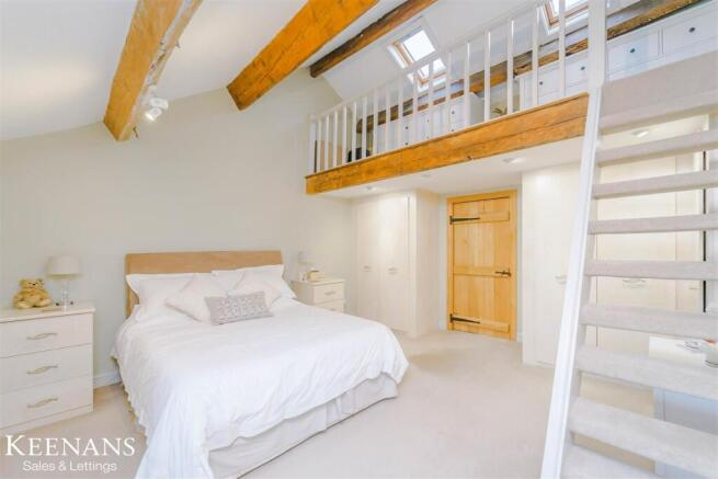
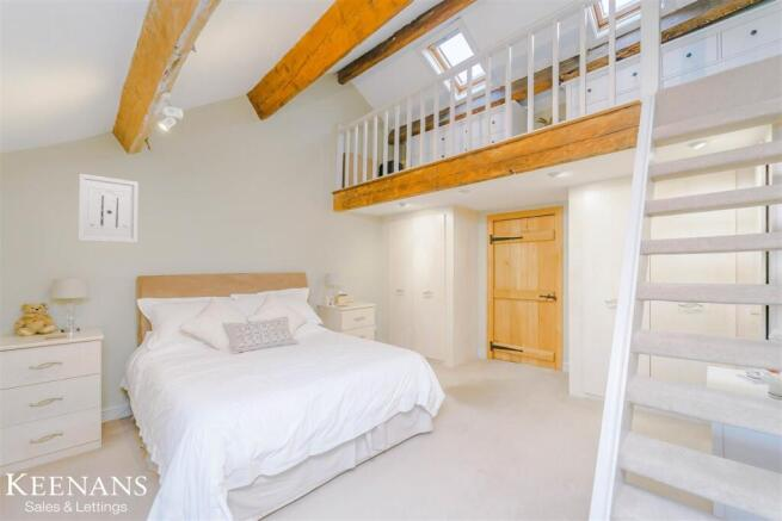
+ wall art (109, 209)
